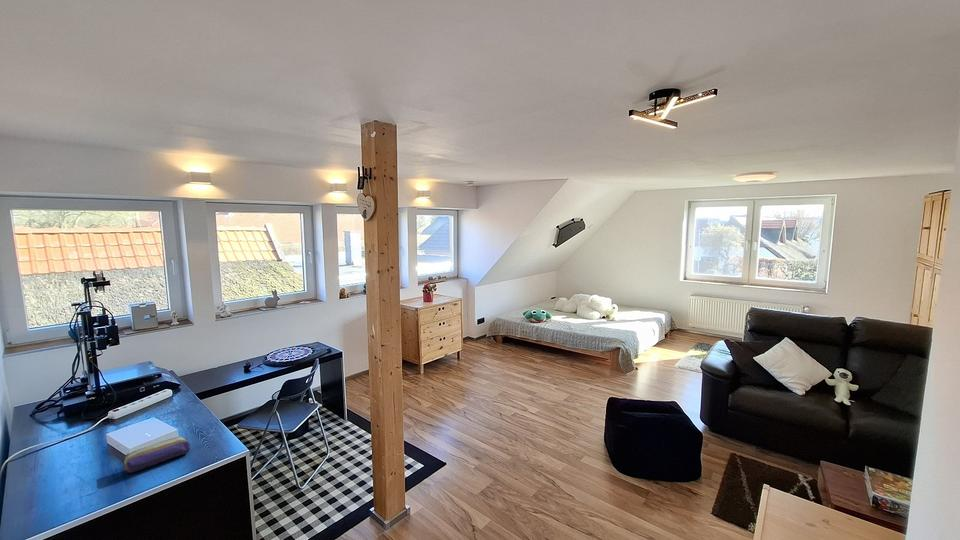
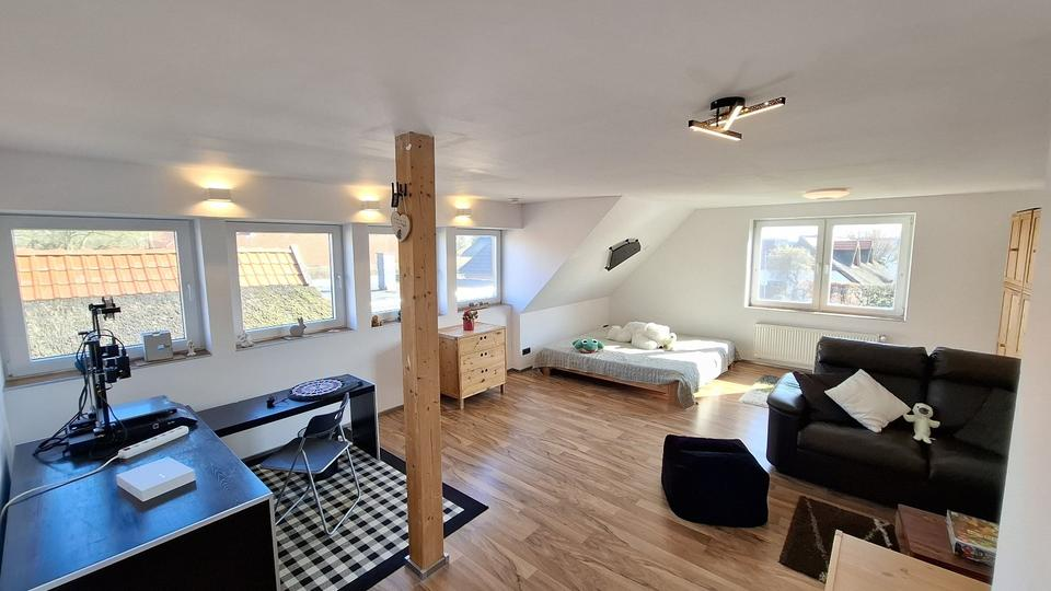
- pencil case (158, 453)
